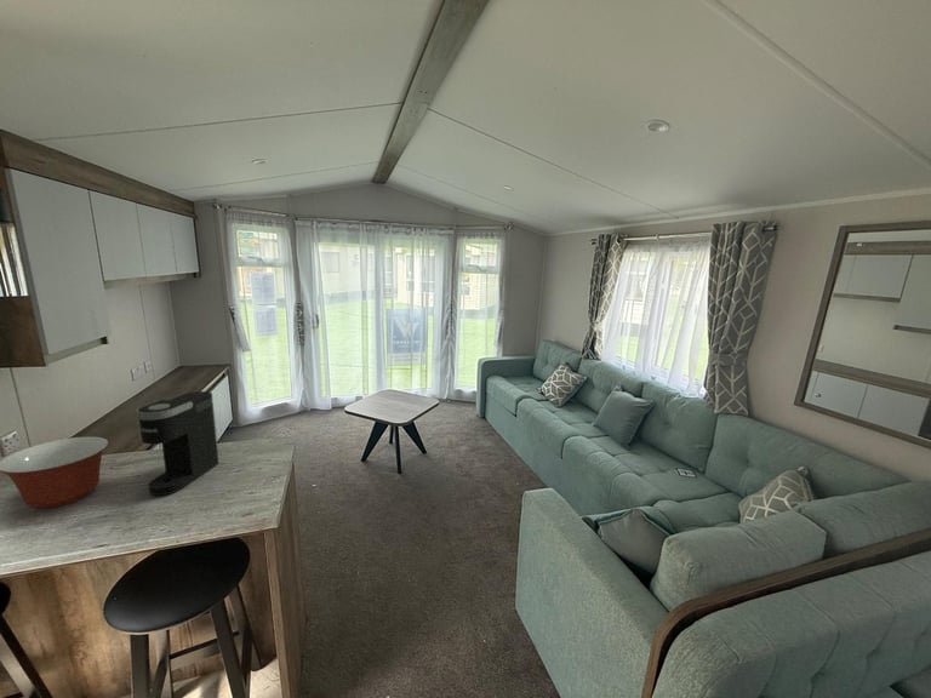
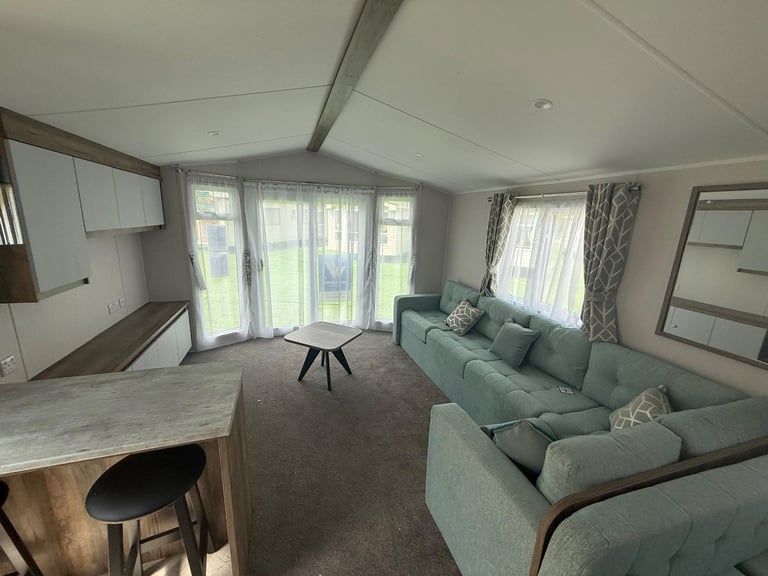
- mixing bowl (59, 474)
- coffee maker (181, 439)
